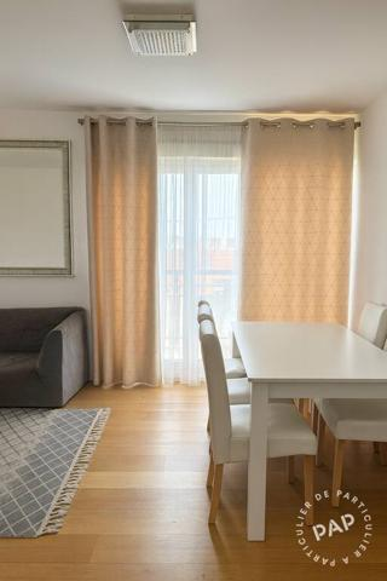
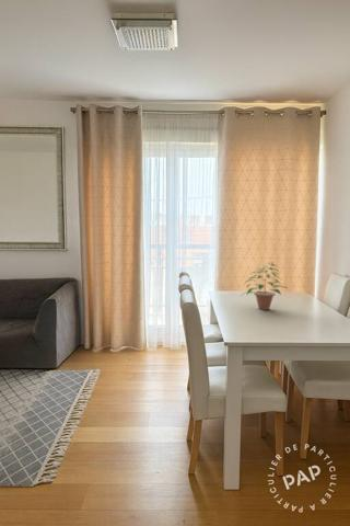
+ potted plant (264, 285)
